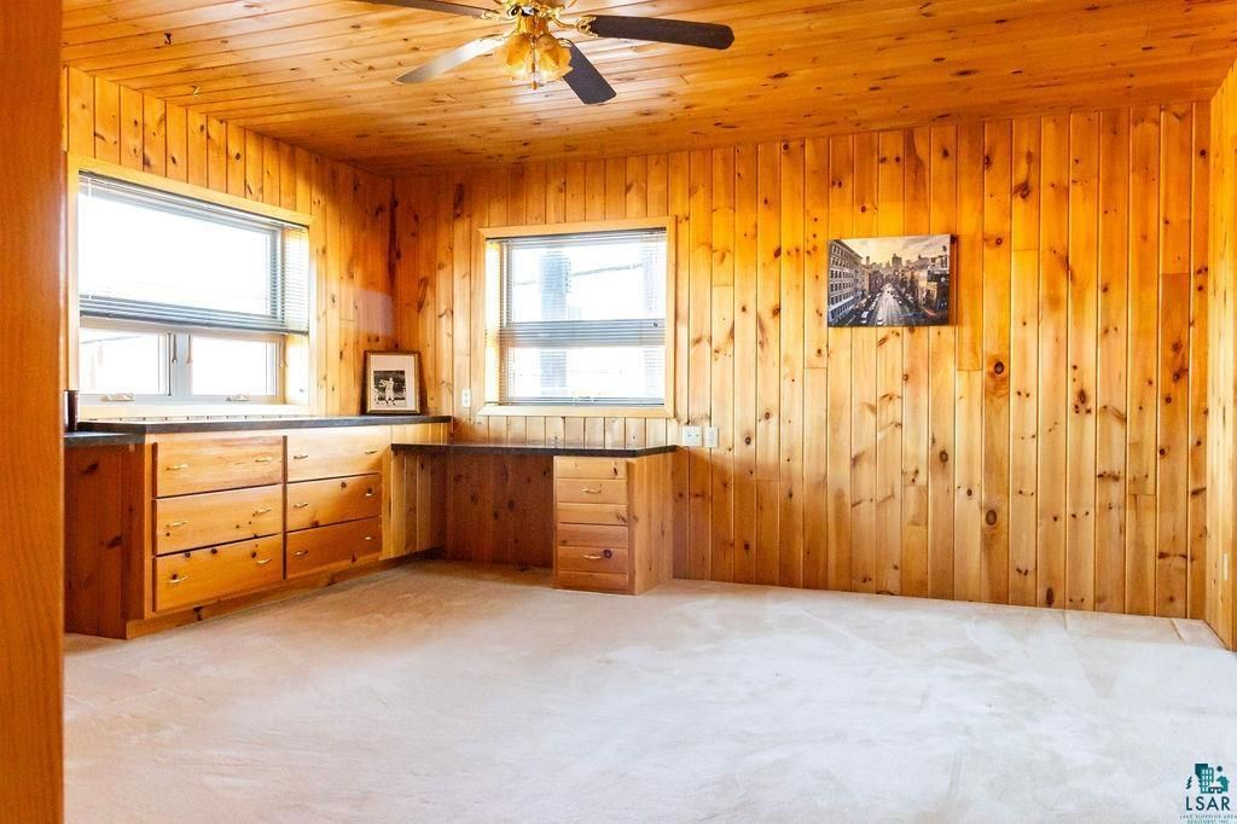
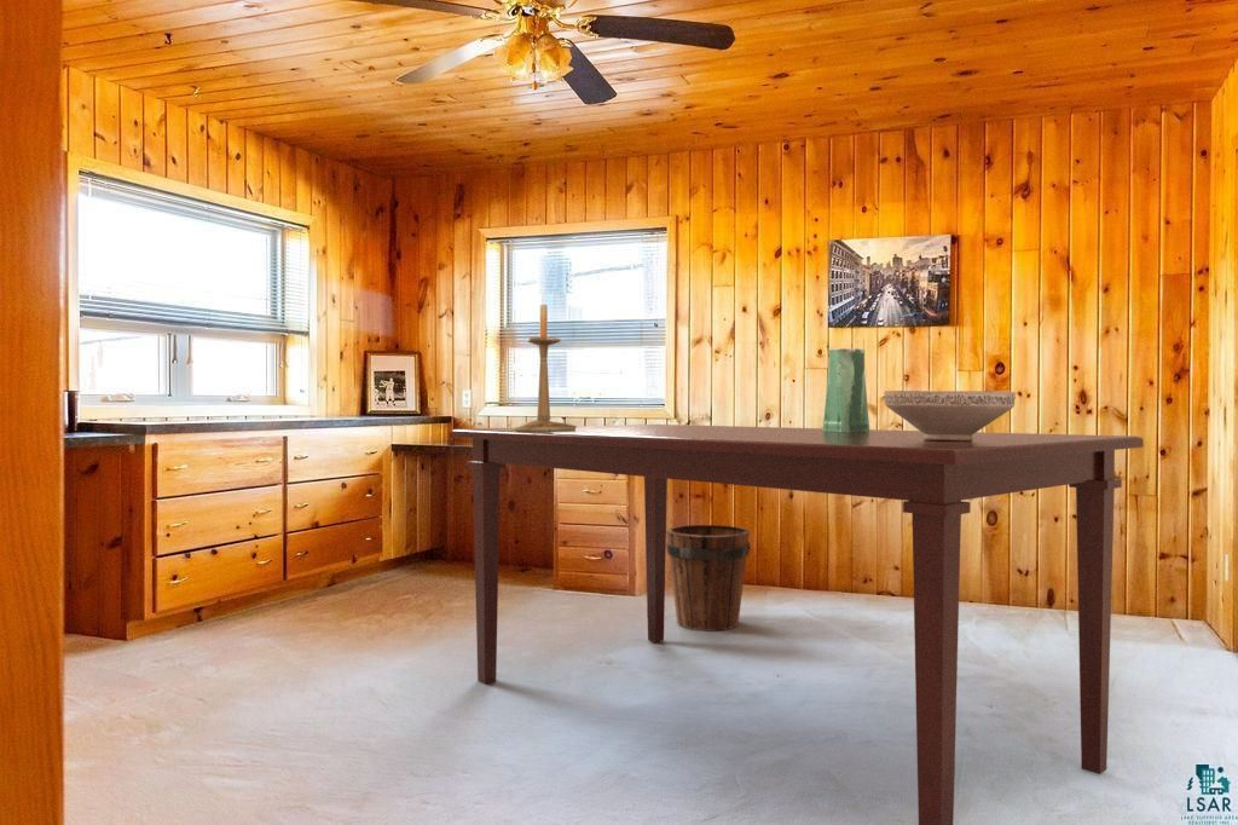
+ bucket (707, 576)
+ vase (845, 388)
+ dining table (664, 576)
+ decorative bowl (948, 414)
+ candlestick (544, 358)
